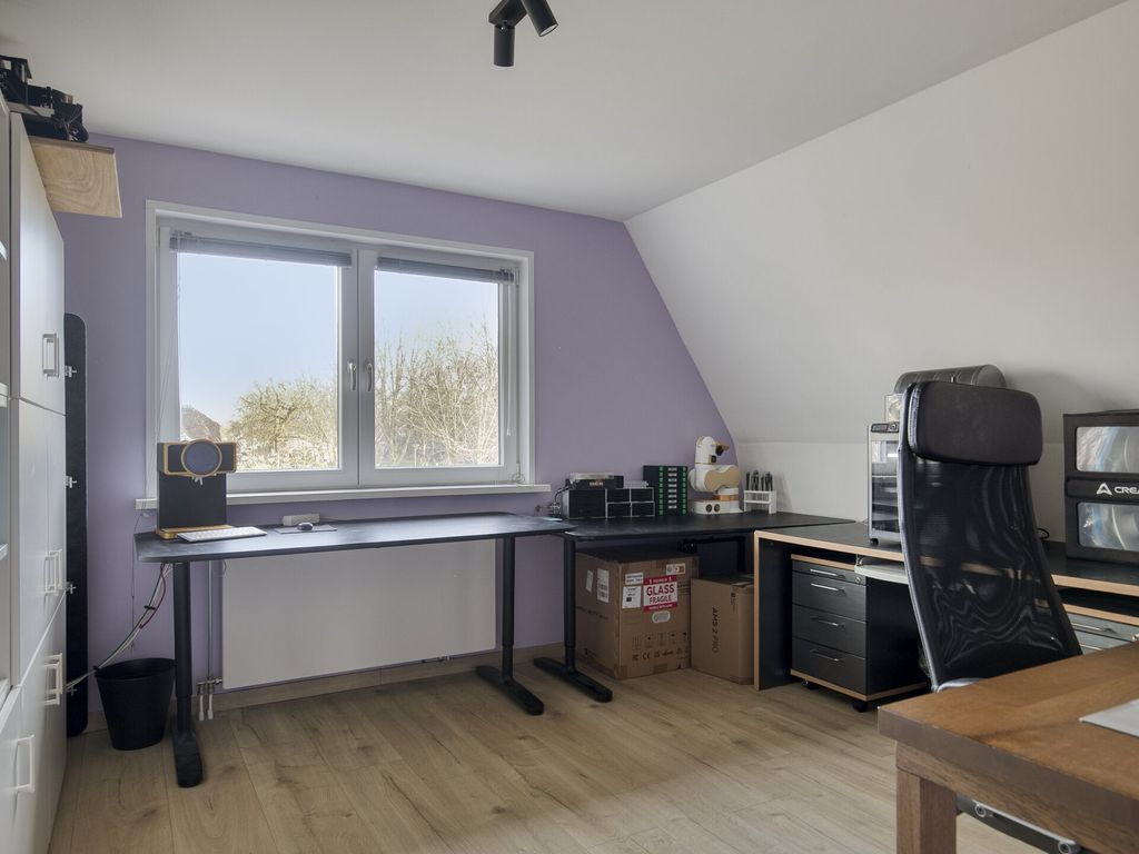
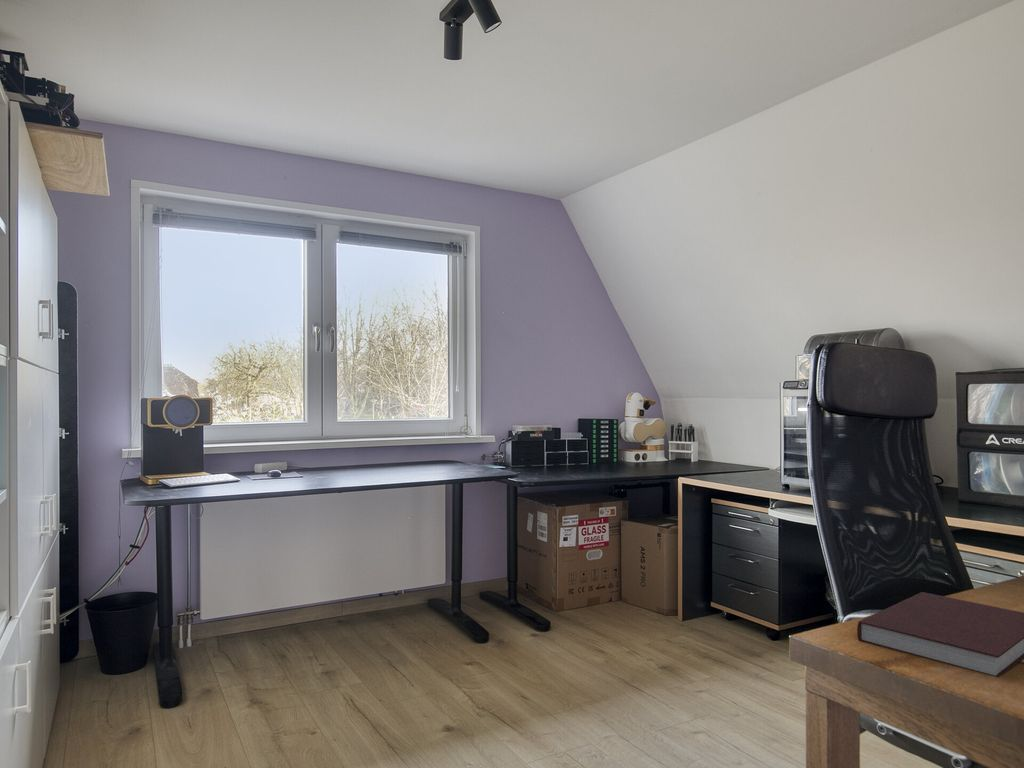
+ notebook (954, 629)
